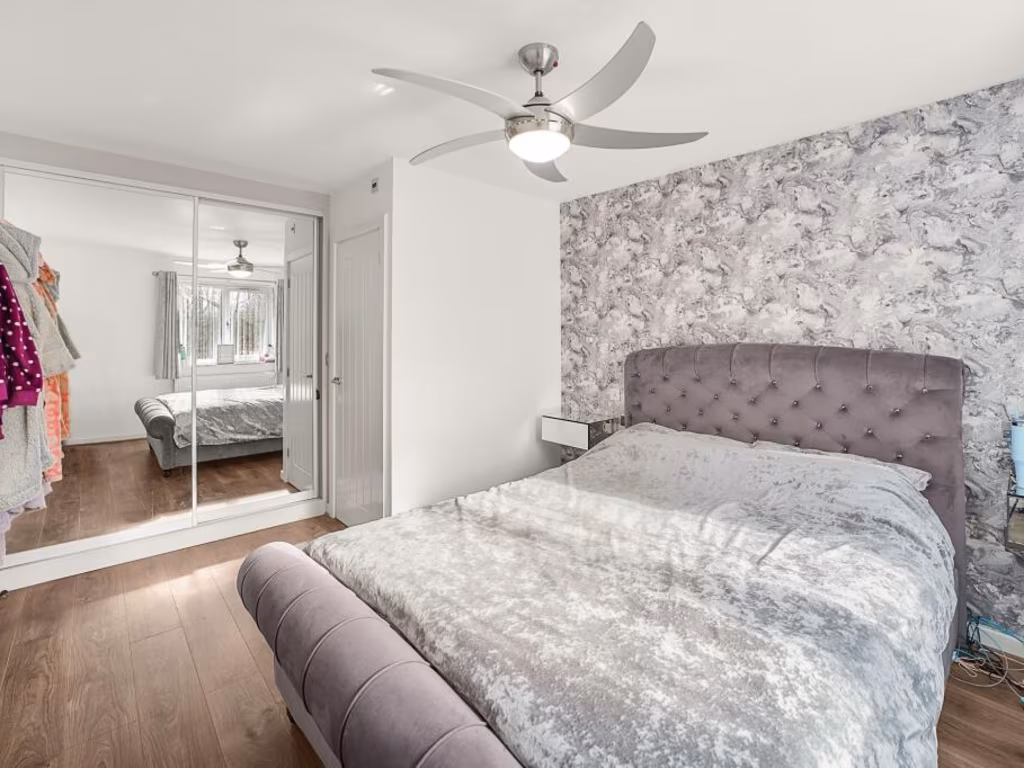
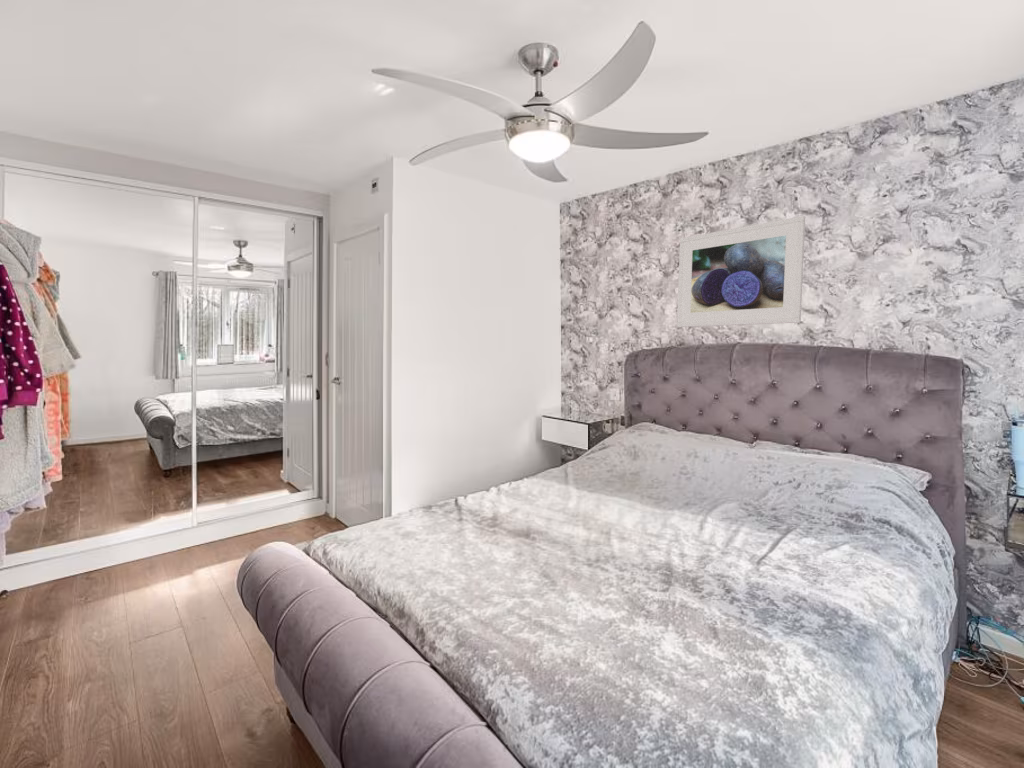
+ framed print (735, 276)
